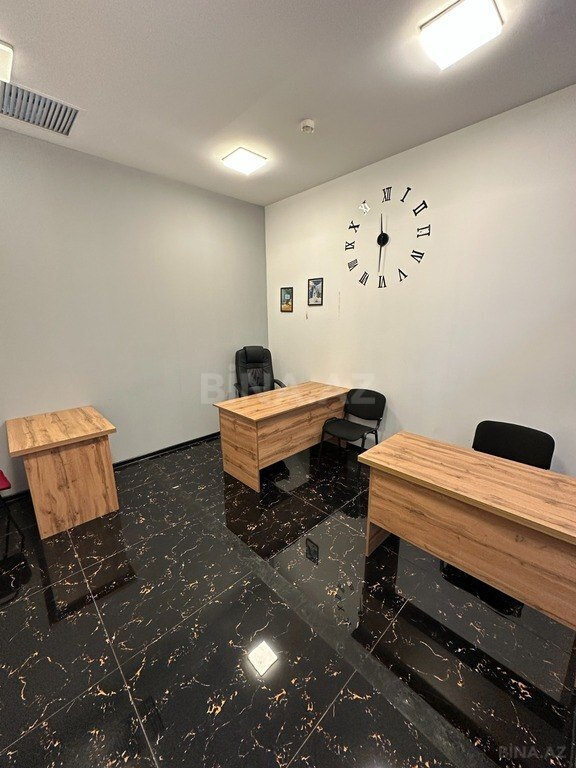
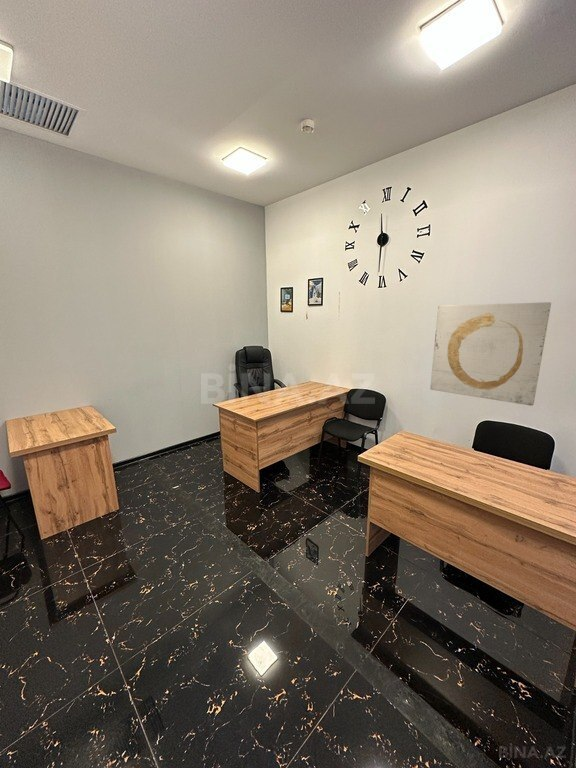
+ wall art (482, 351)
